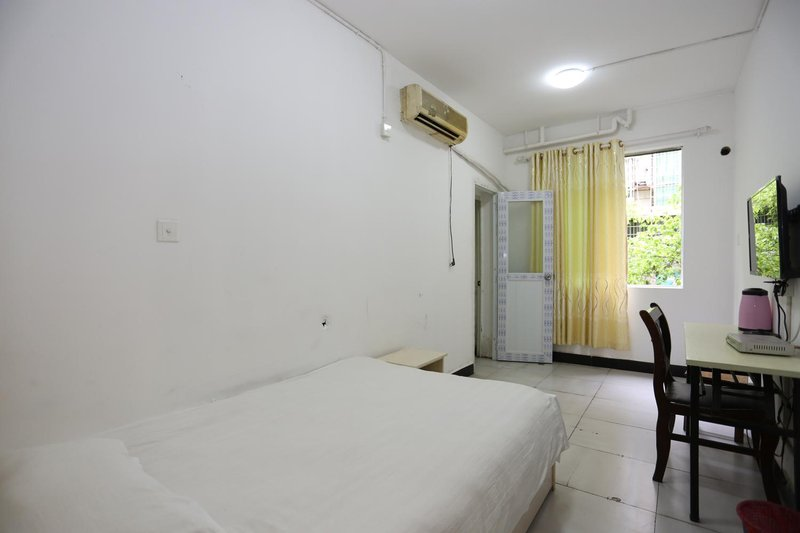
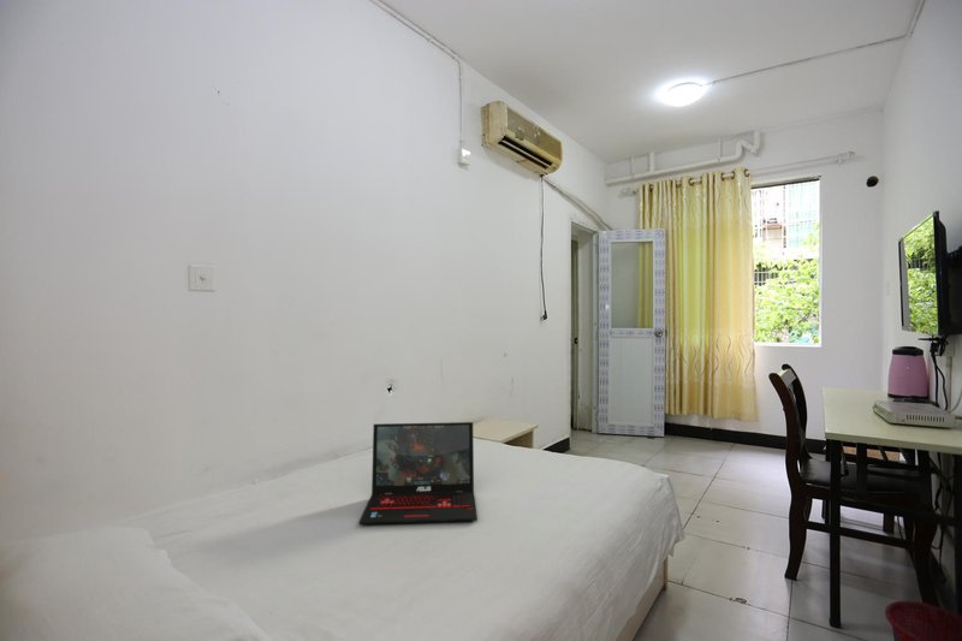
+ laptop (421, 469)
